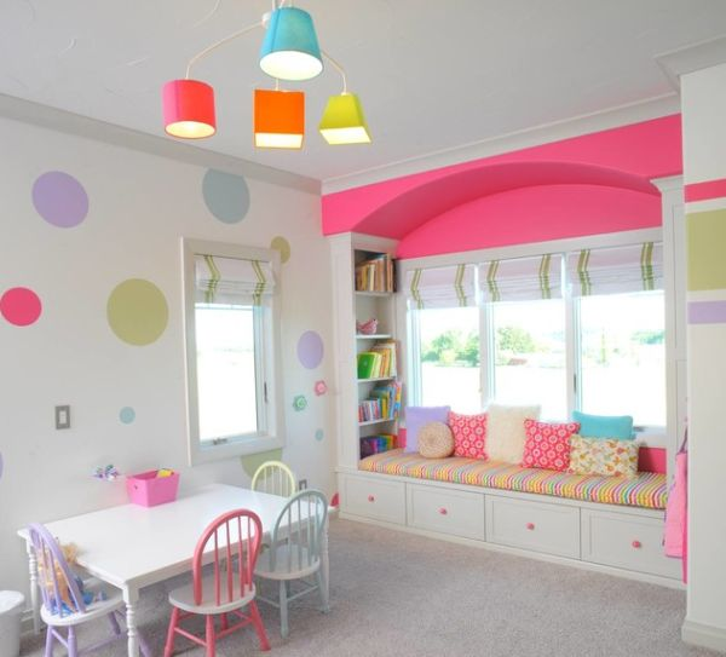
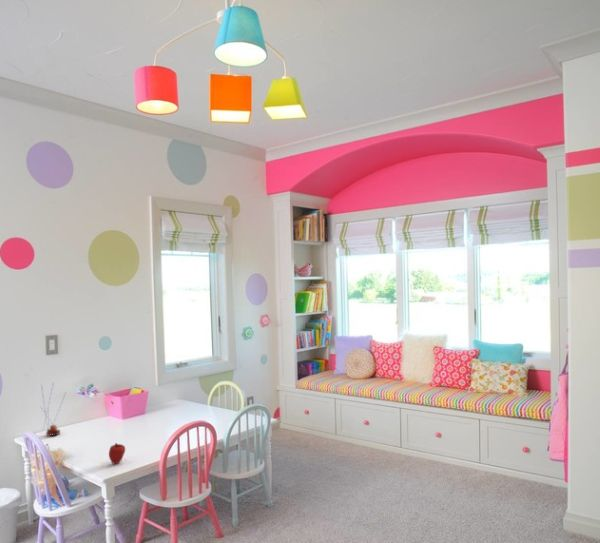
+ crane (58, 411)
+ apple (117, 453)
